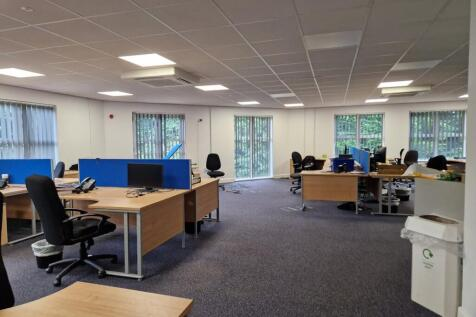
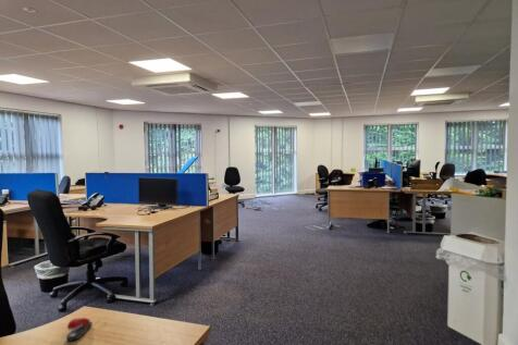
+ stapler (78, 324)
